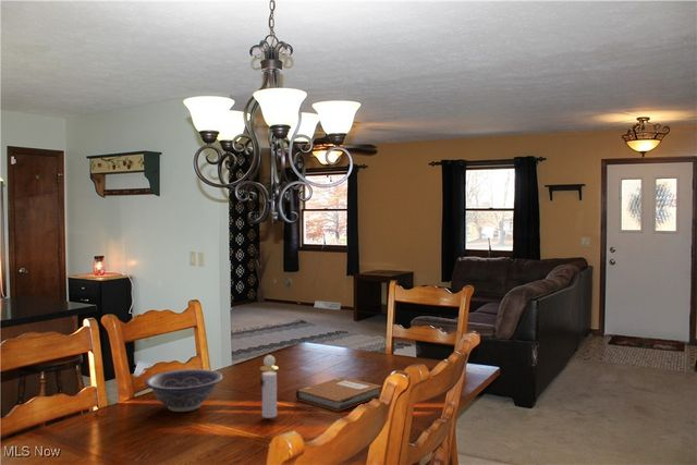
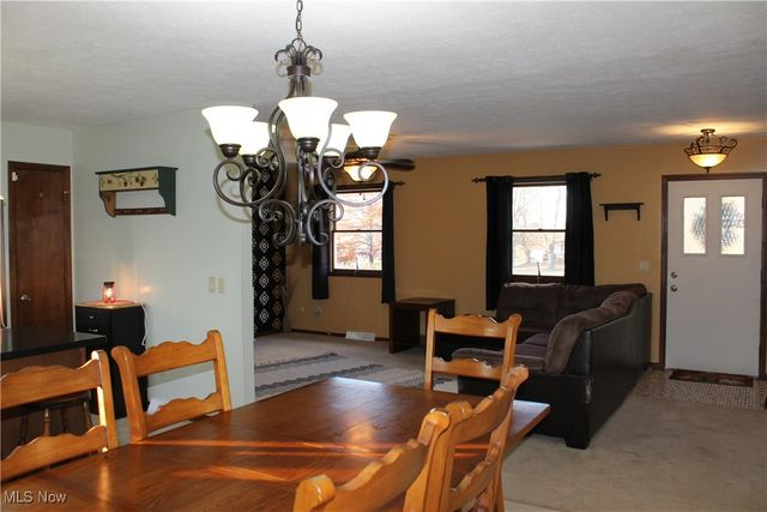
- perfume bottle (269, 386)
- notebook (340, 392)
- decorative bowl (184, 392)
